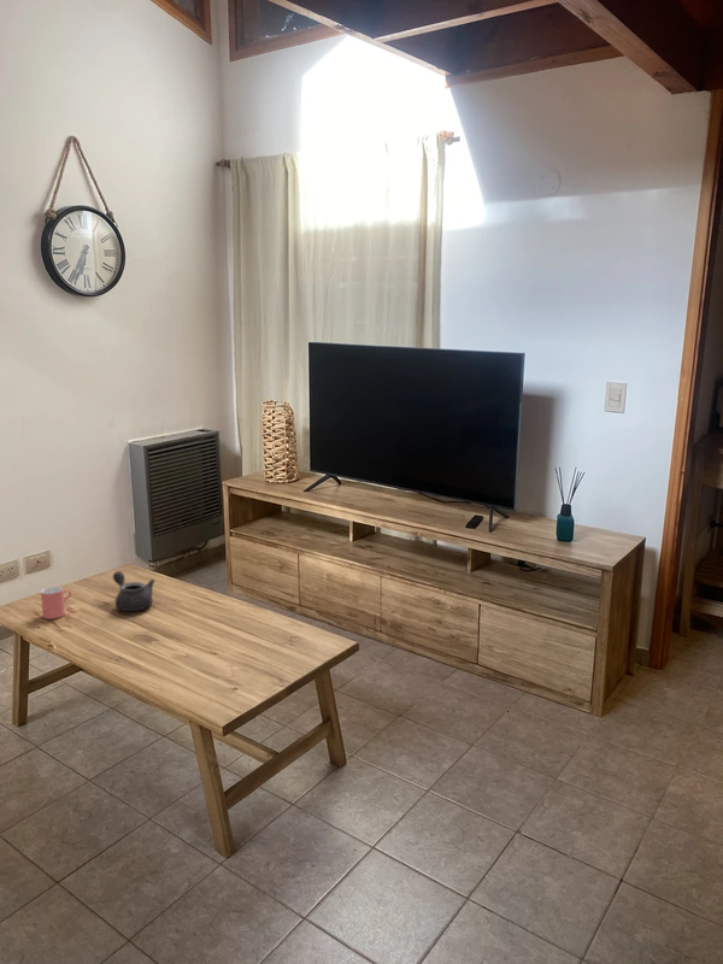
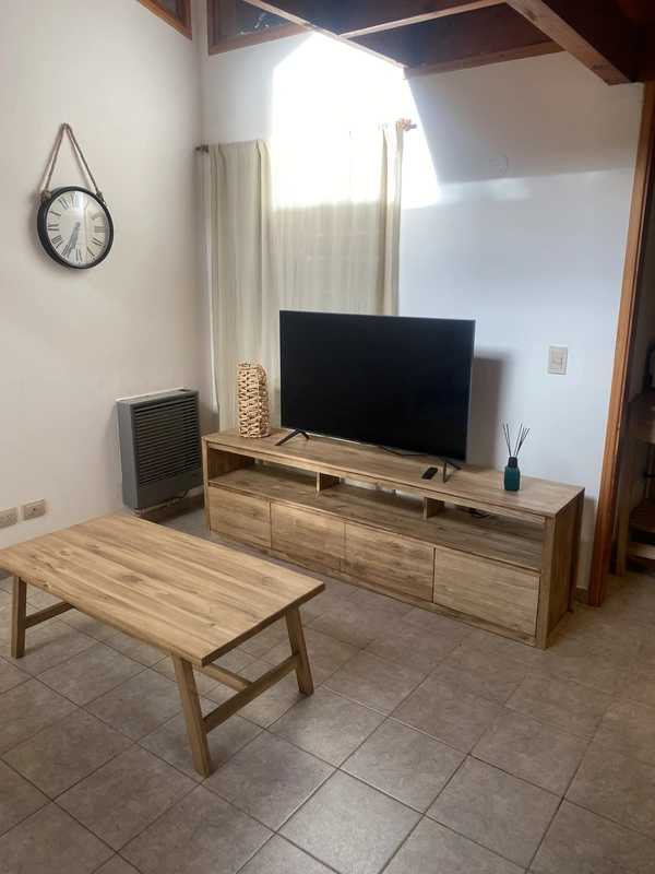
- cup (57, 600)
- teapot (130, 589)
